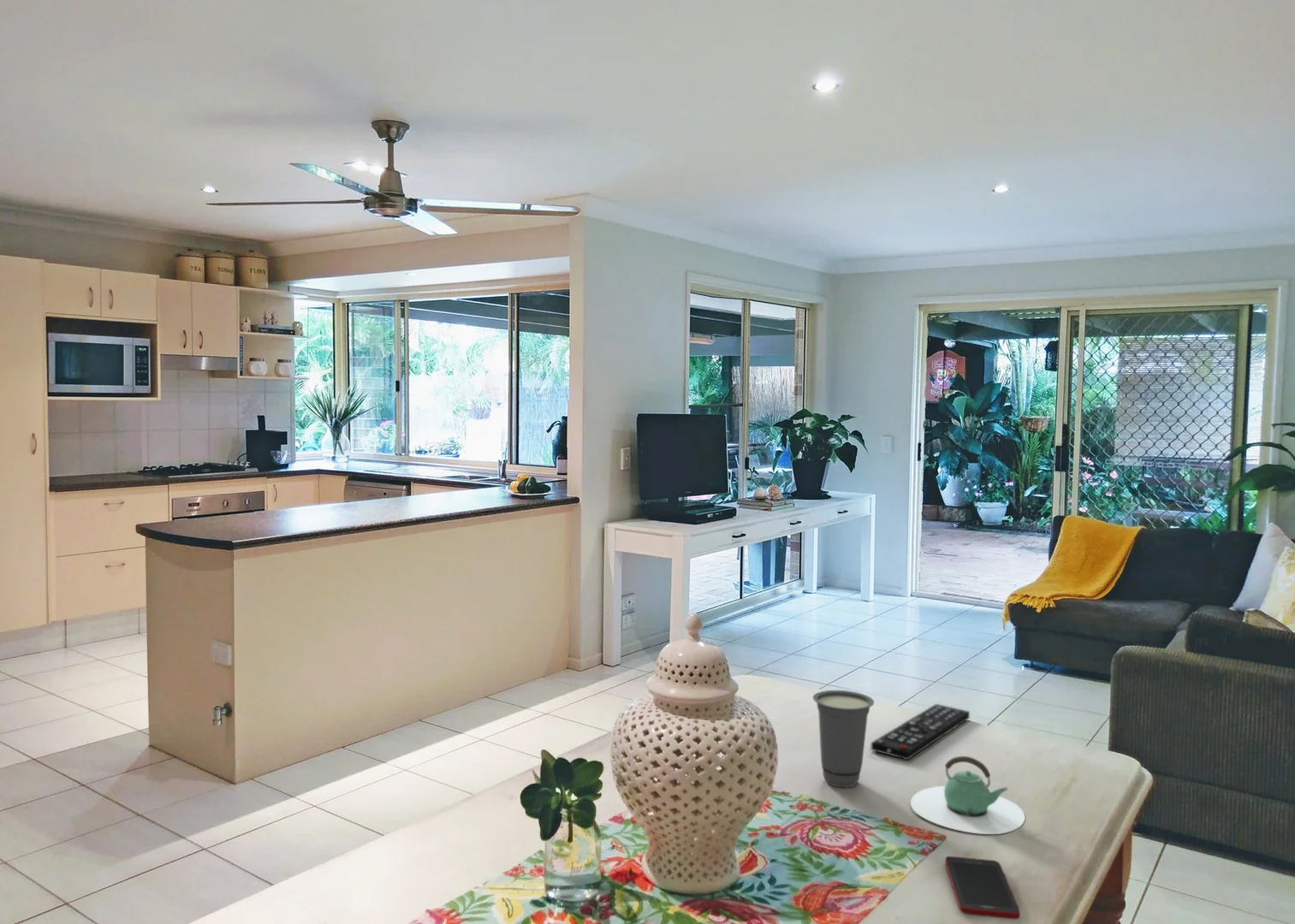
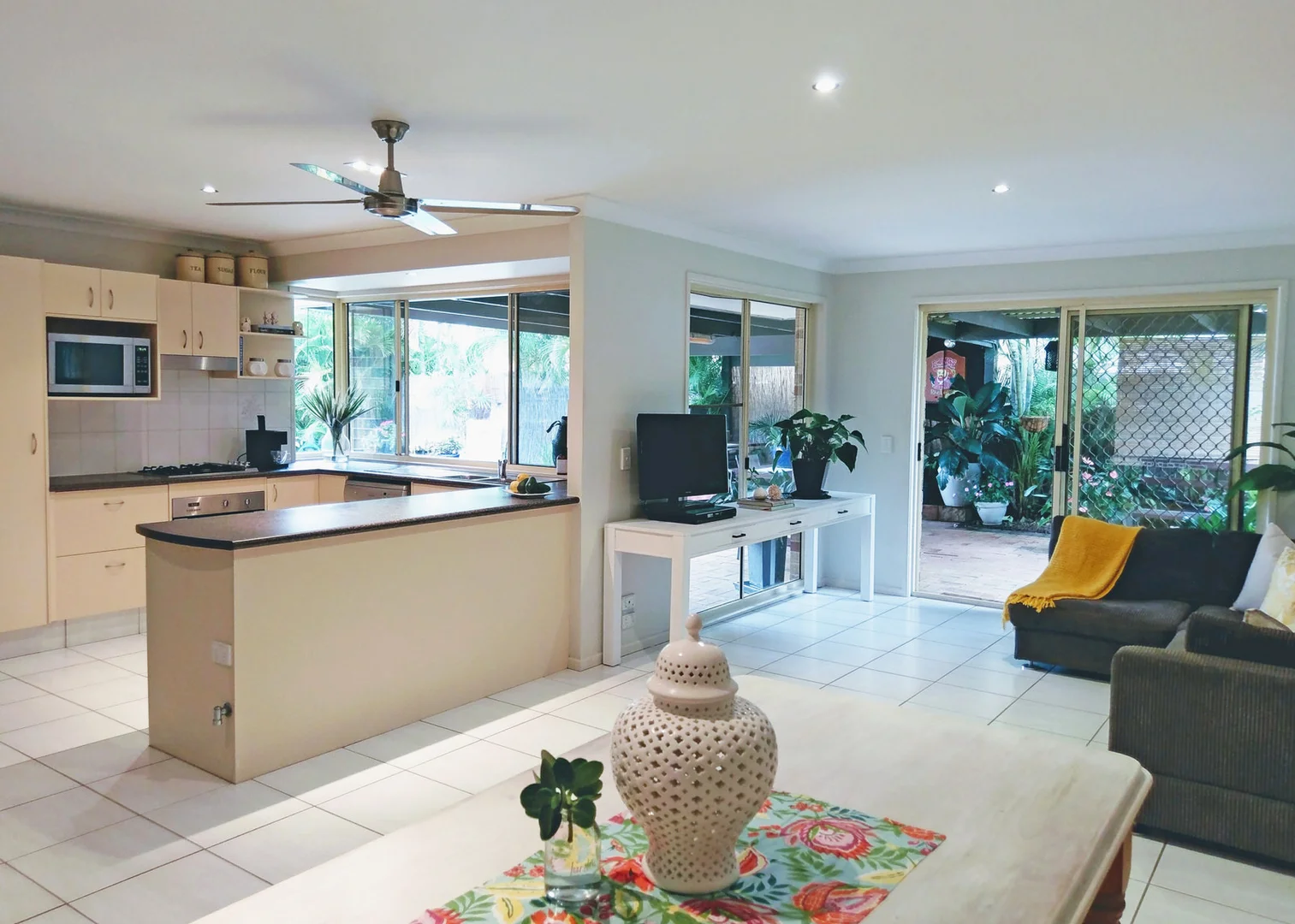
- cup (841, 740)
- cell phone (980, 886)
- remote control (922, 729)
- teapot (967, 783)
